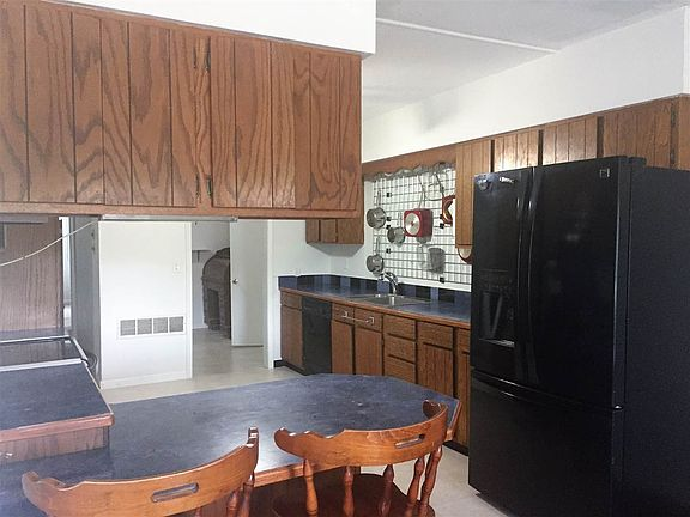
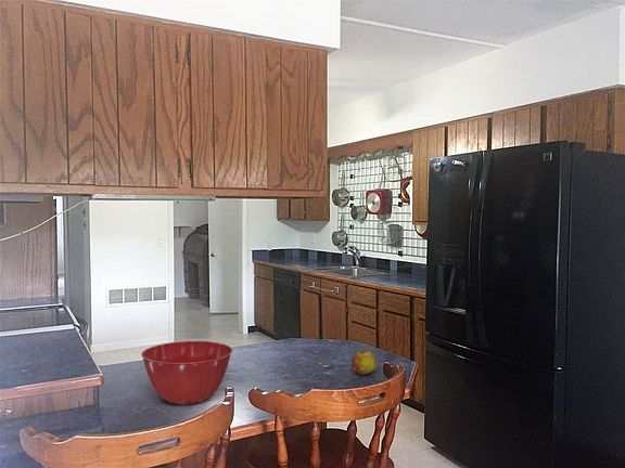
+ fruit (363, 362)
+ mixing bowl (188, 374)
